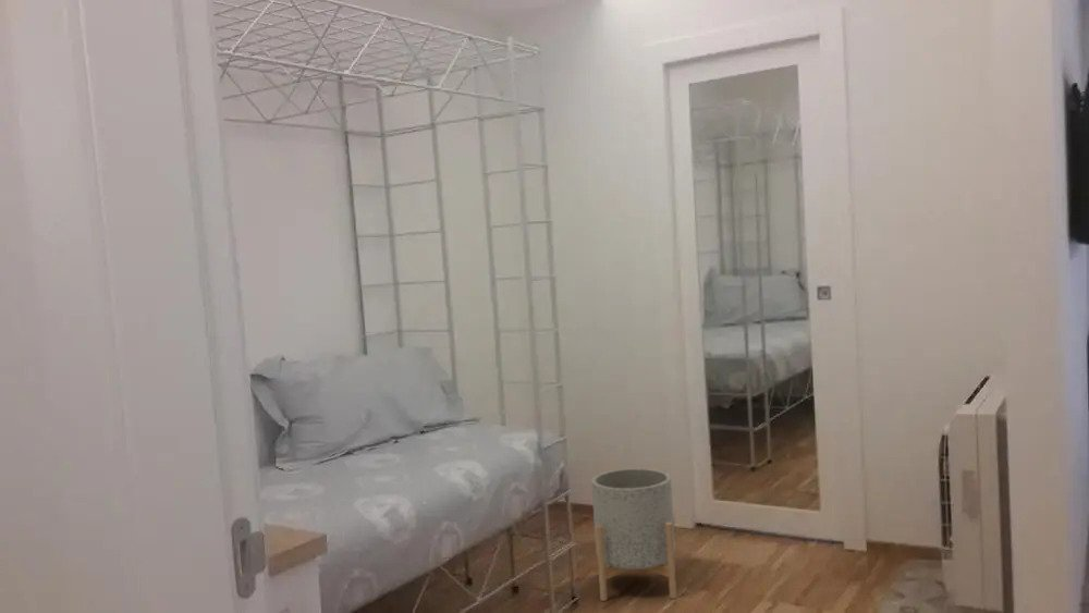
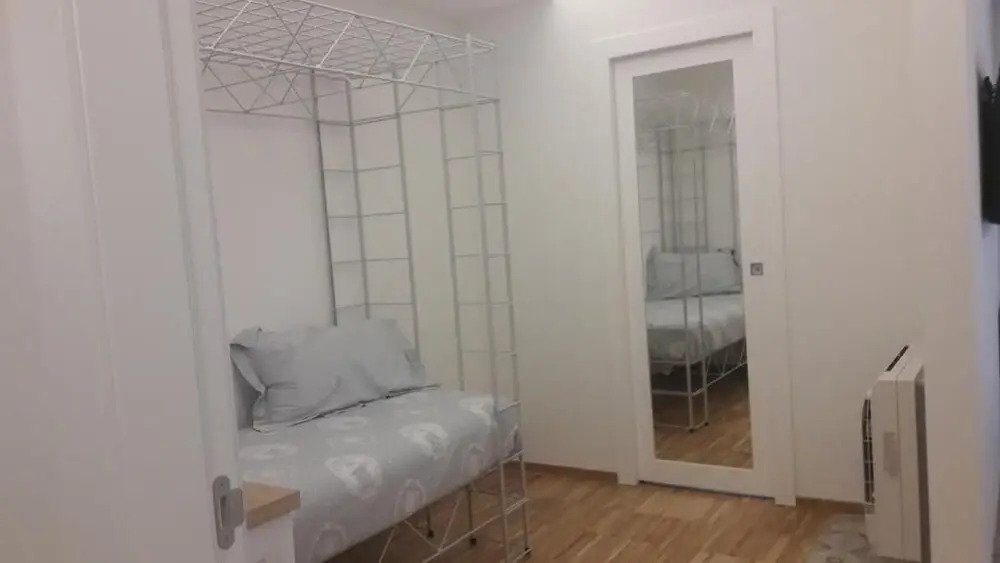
- planter (634, 531)
